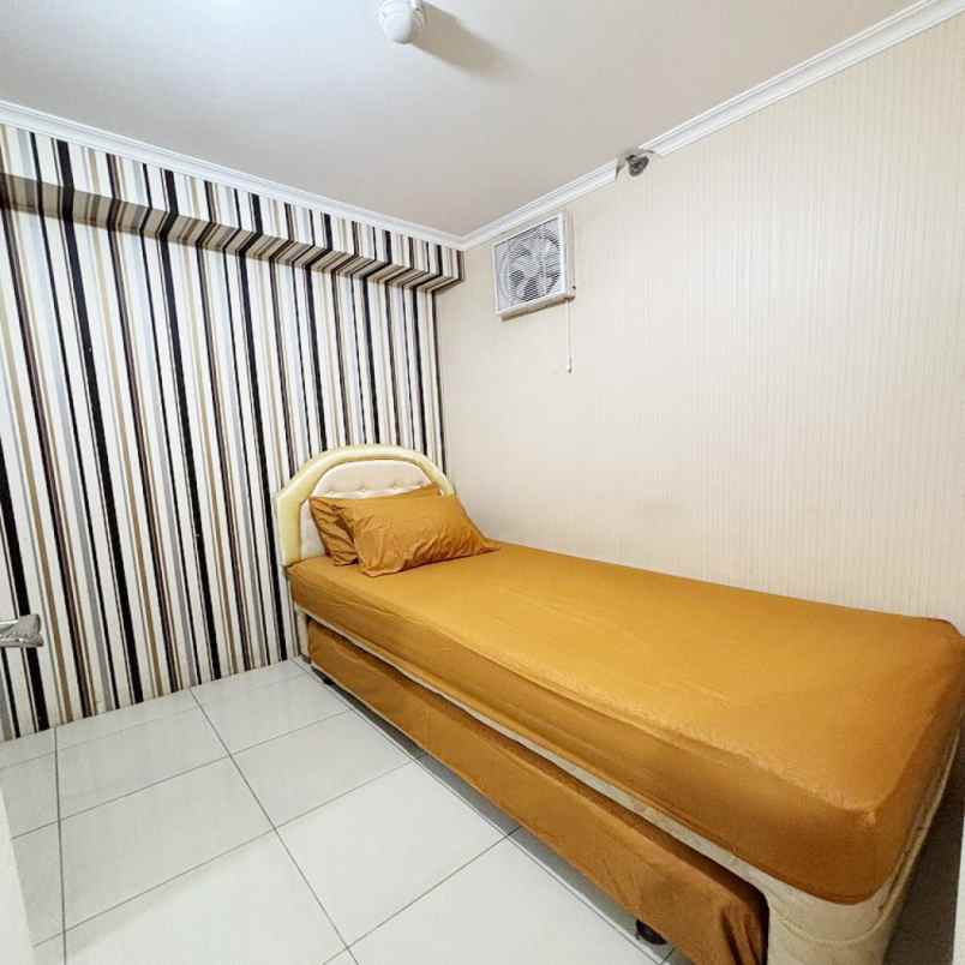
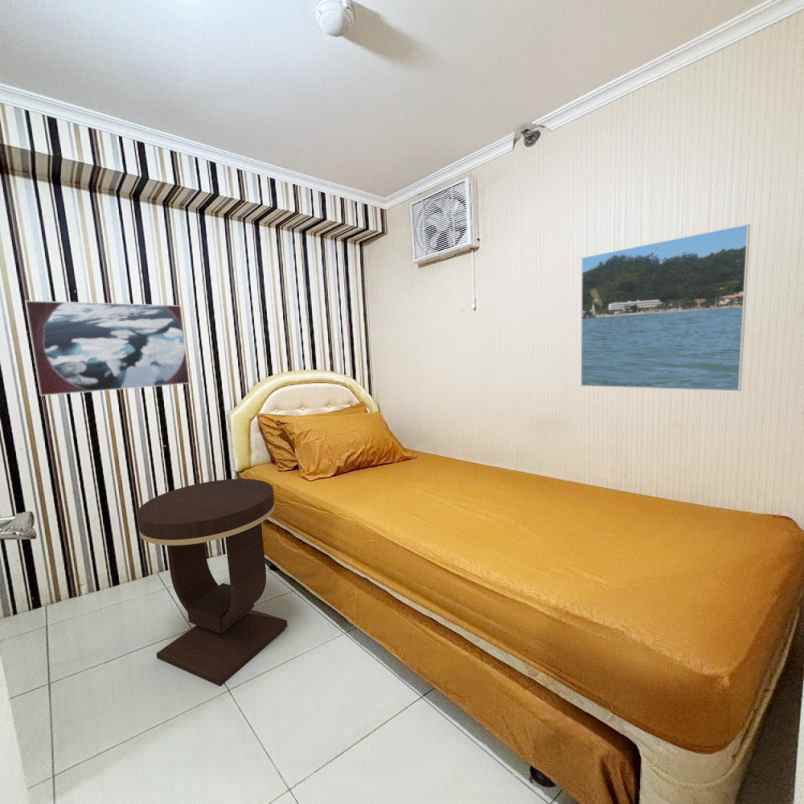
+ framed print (653, 317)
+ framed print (116, 346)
+ side table (211, 574)
